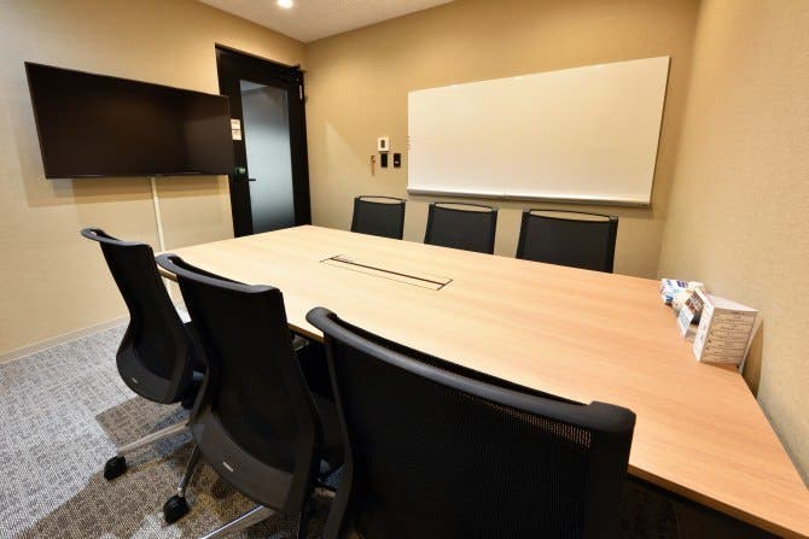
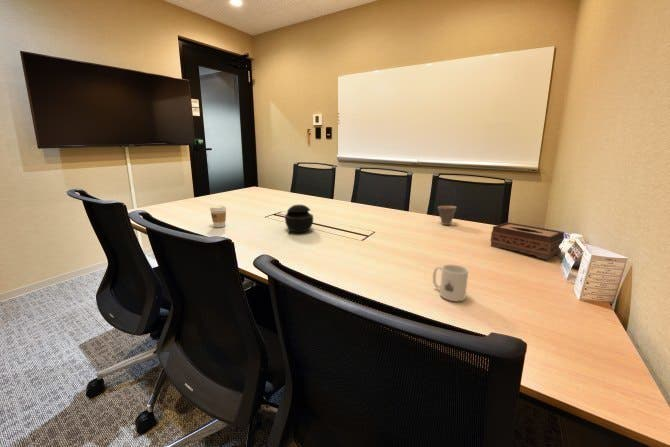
+ coffee cup (218, 216)
+ speaker (299, 217)
+ cup (446, 215)
+ mug (448, 280)
+ tissue box (526, 239)
